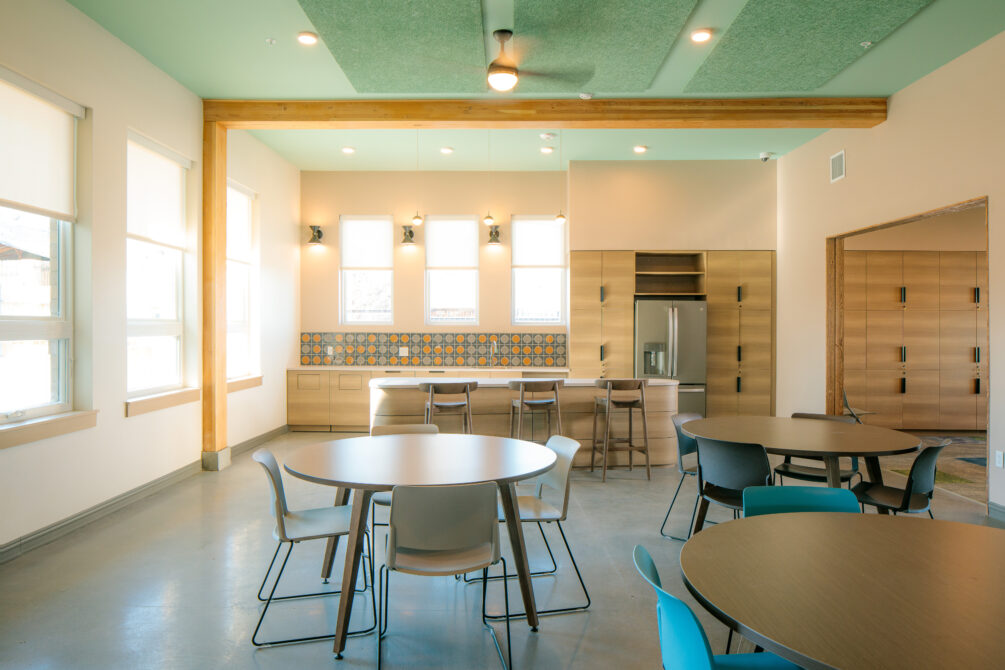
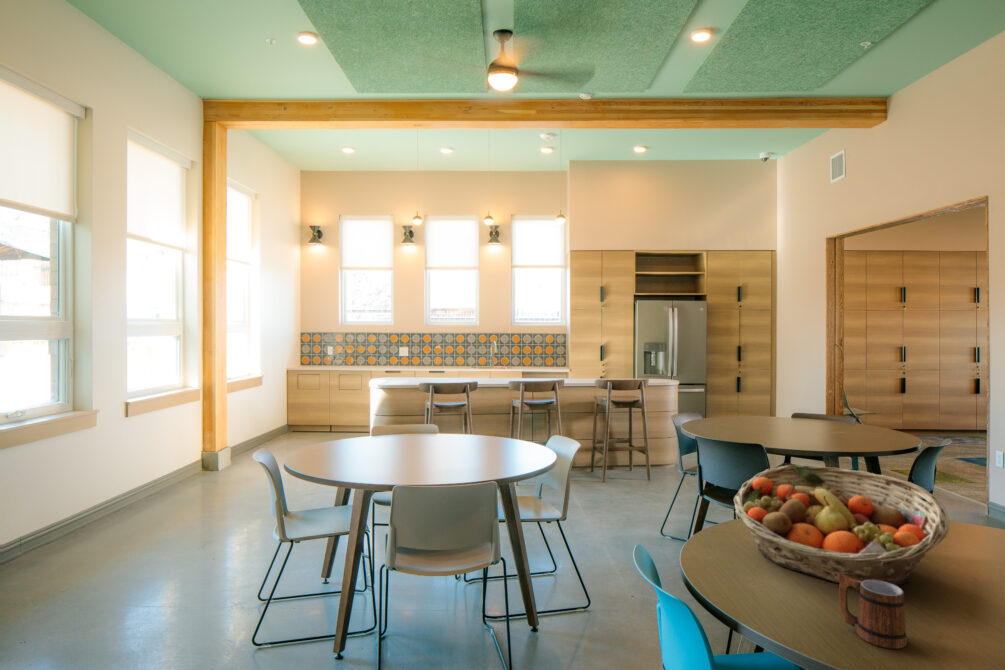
+ mug (870, 607)
+ fruit basket (831, 520)
